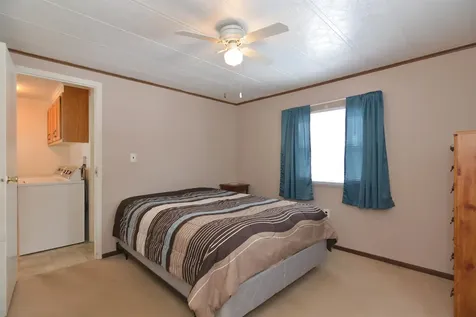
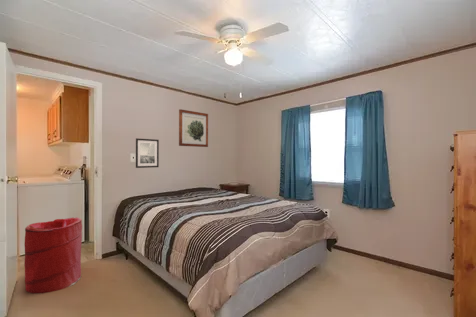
+ wall art (147, 153)
+ laundry hamper (54, 251)
+ wall art (194, 129)
